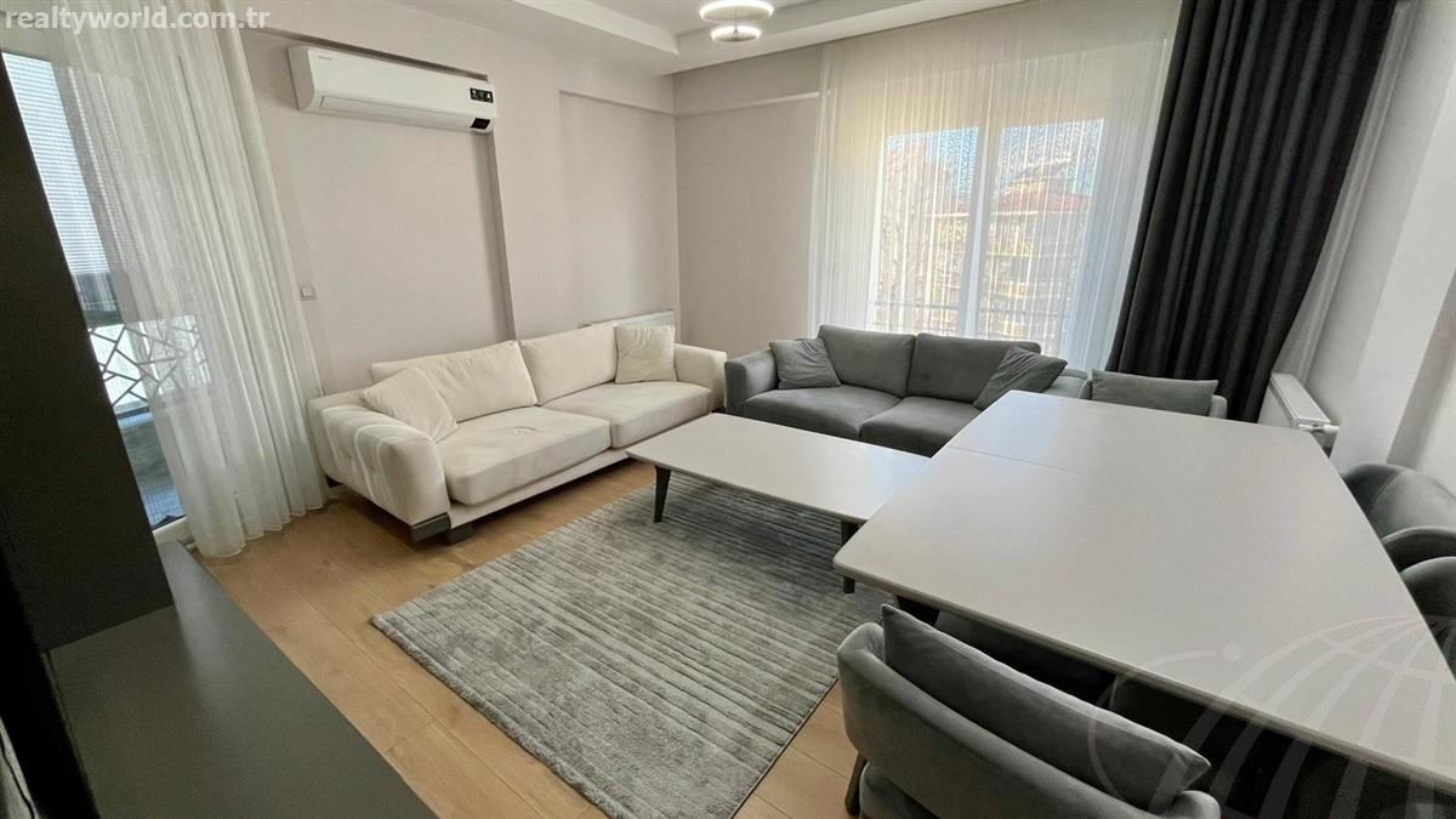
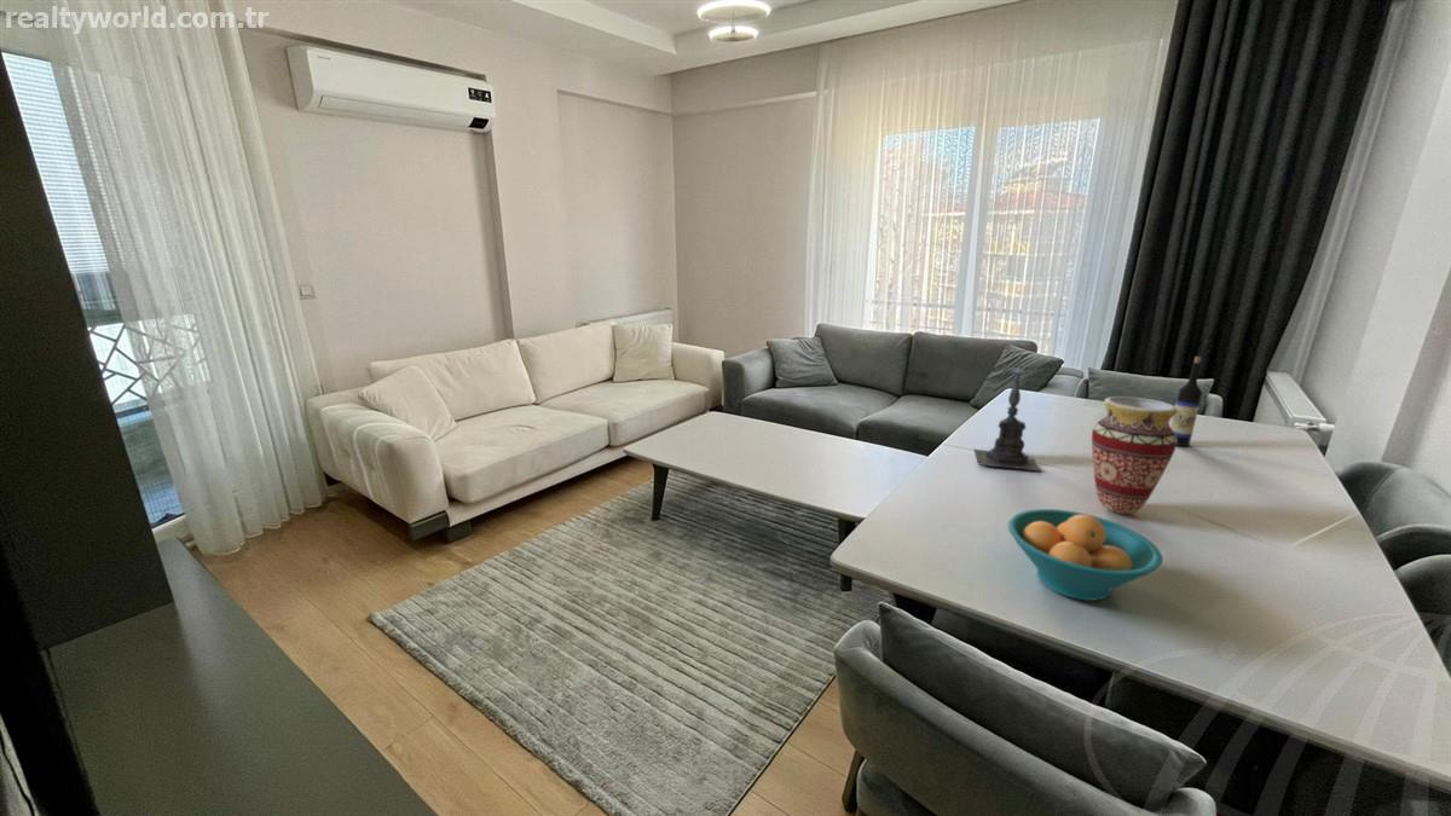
+ vase (1128, 457)
+ candle holder (1012, 407)
+ wine bottle (1187, 400)
+ fruit bowl (1079, 550)
